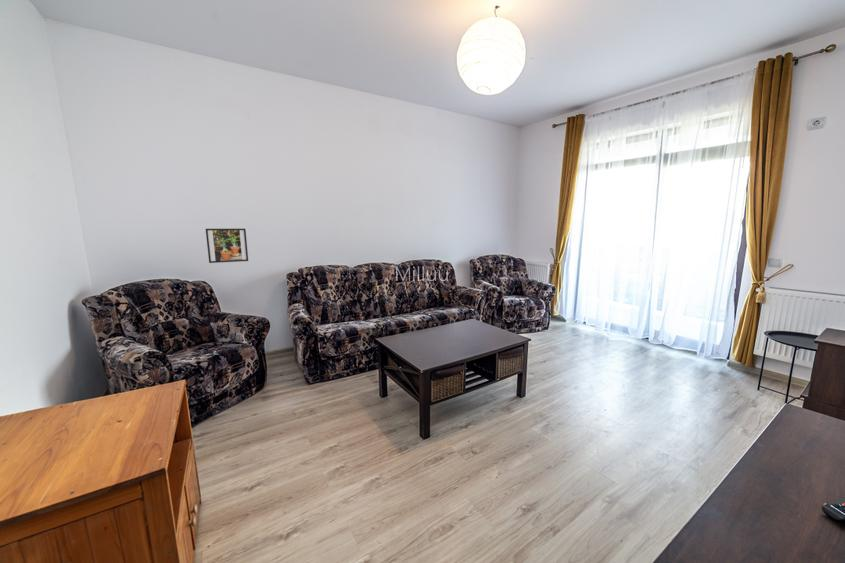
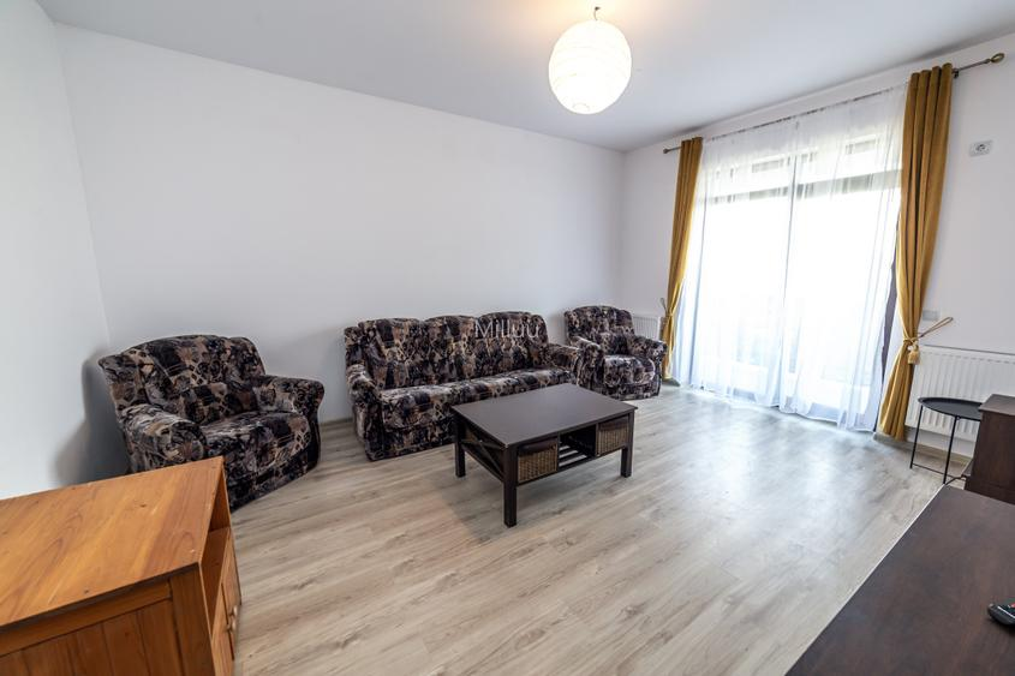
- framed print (227, 245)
